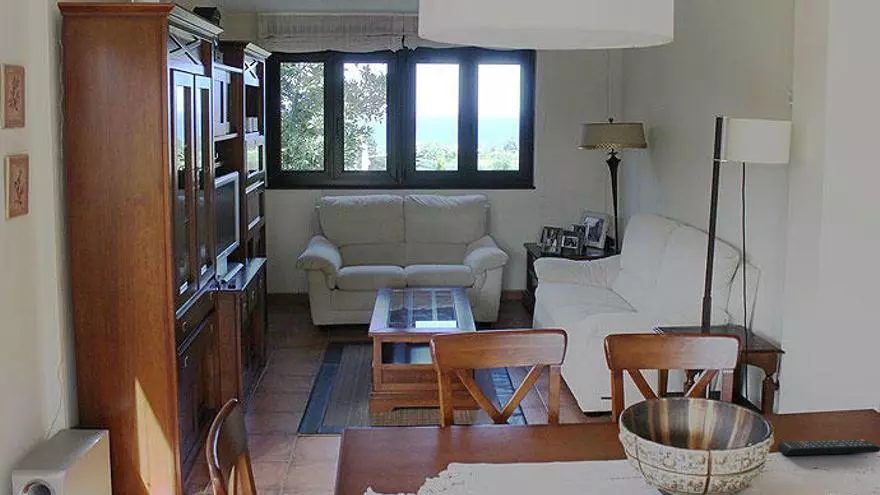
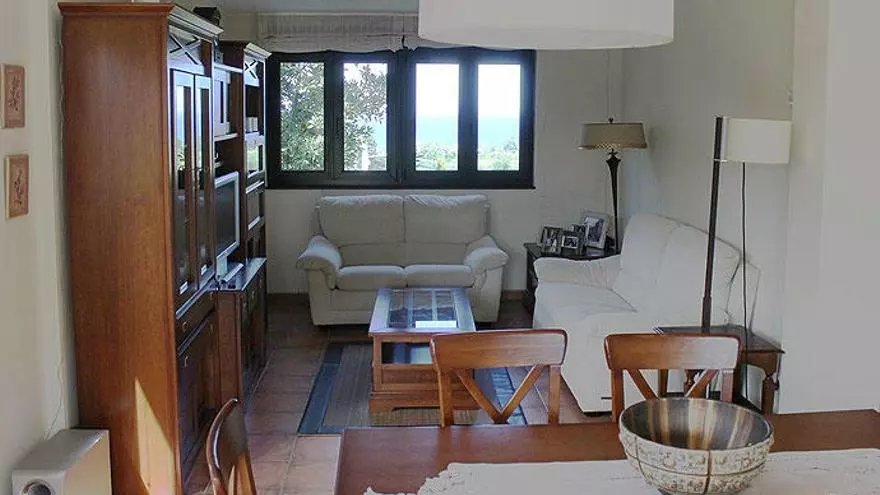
- remote control (828, 447)
